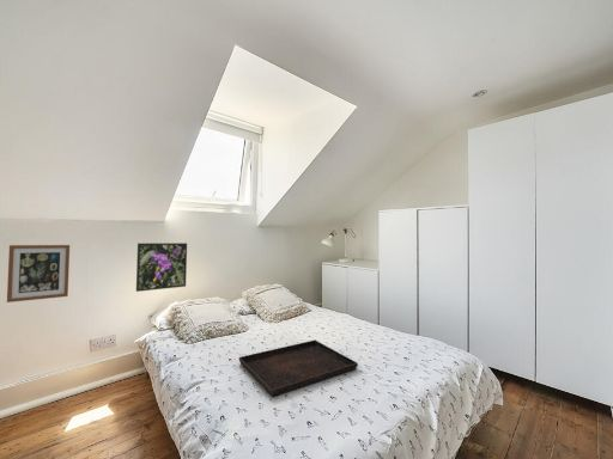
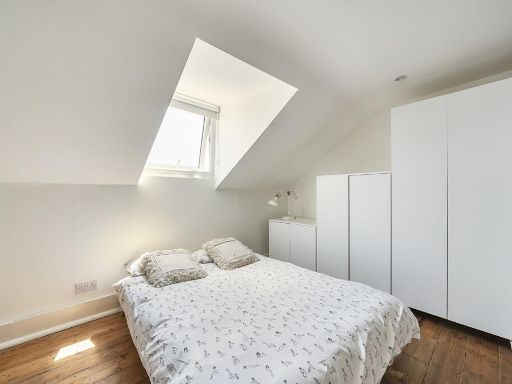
- wall art (40, 271)
- serving tray (297, 362)
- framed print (163, 265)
